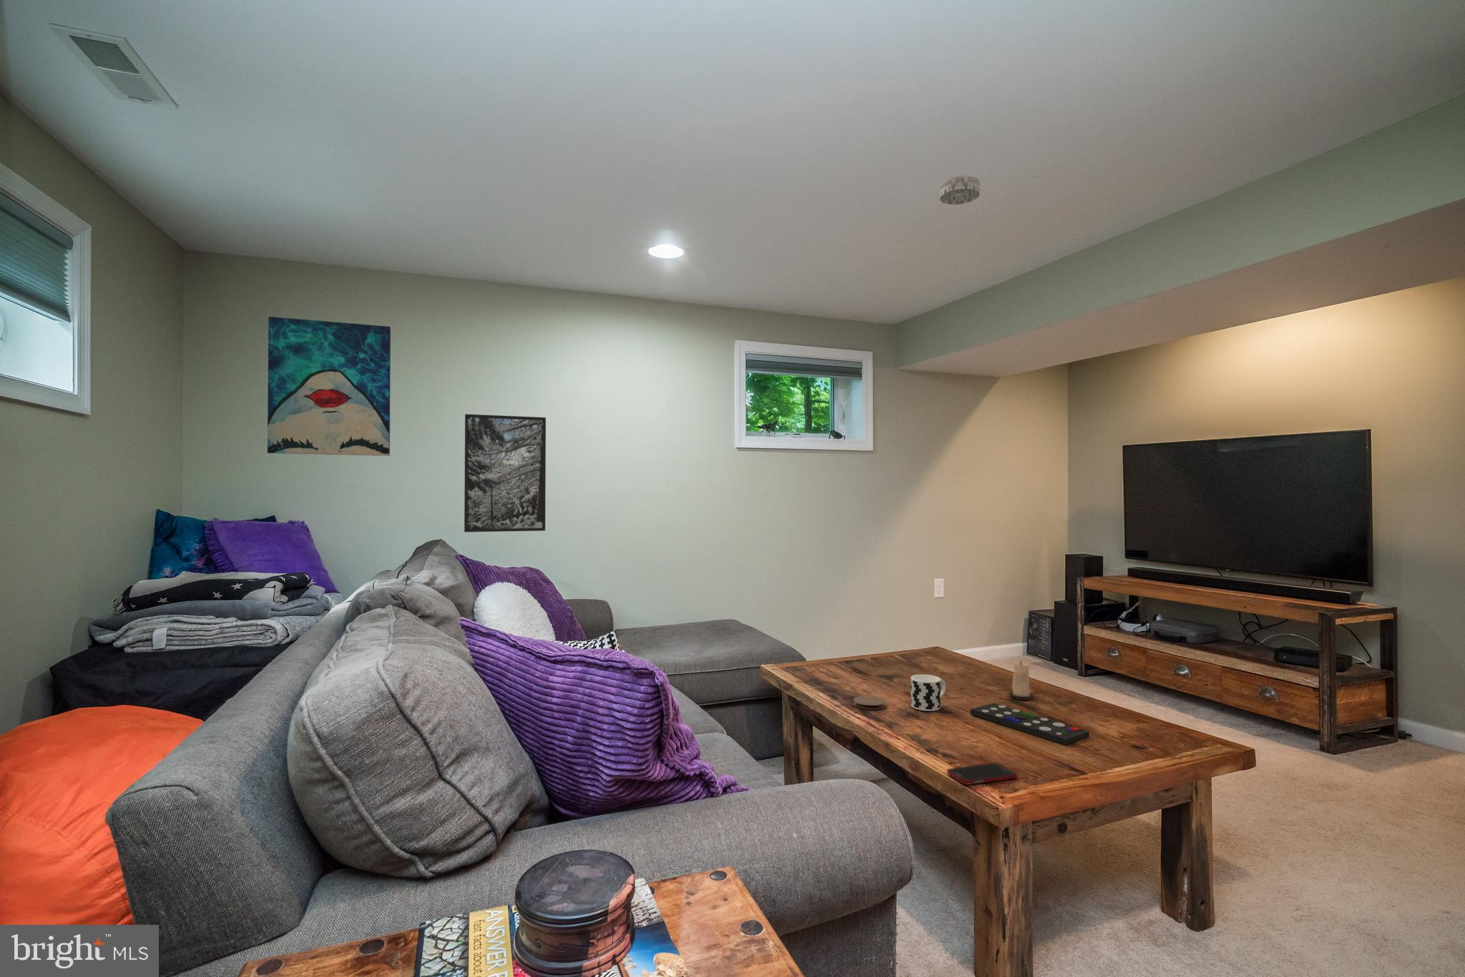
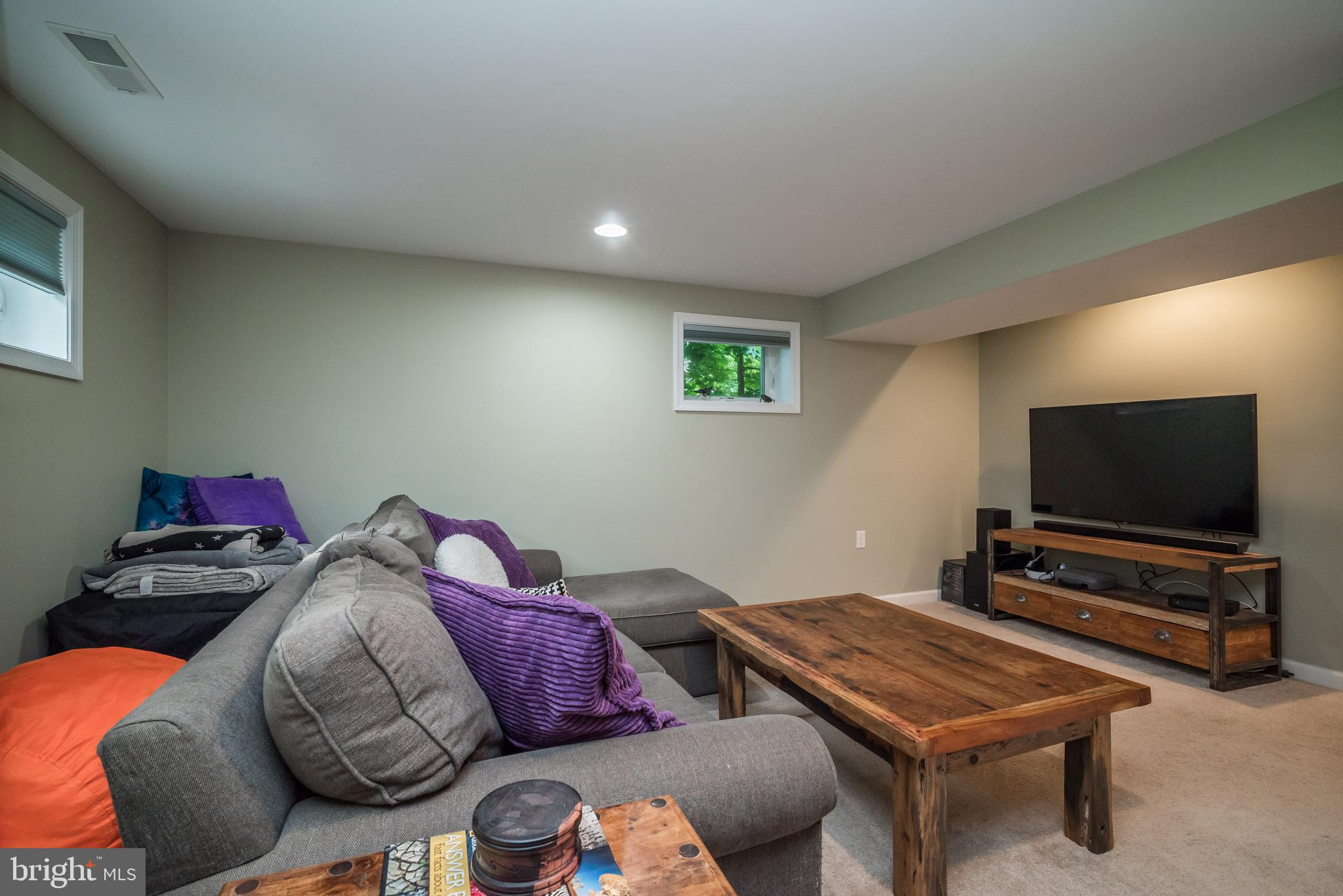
- wall art (331, 388)
- cup (929, 691)
- coaster (869, 702)
- smoke detector (959, 190)
- cell phone (982, 773)
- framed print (506, 473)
- remote control (1026, 721)
- candle (1021, 678)
